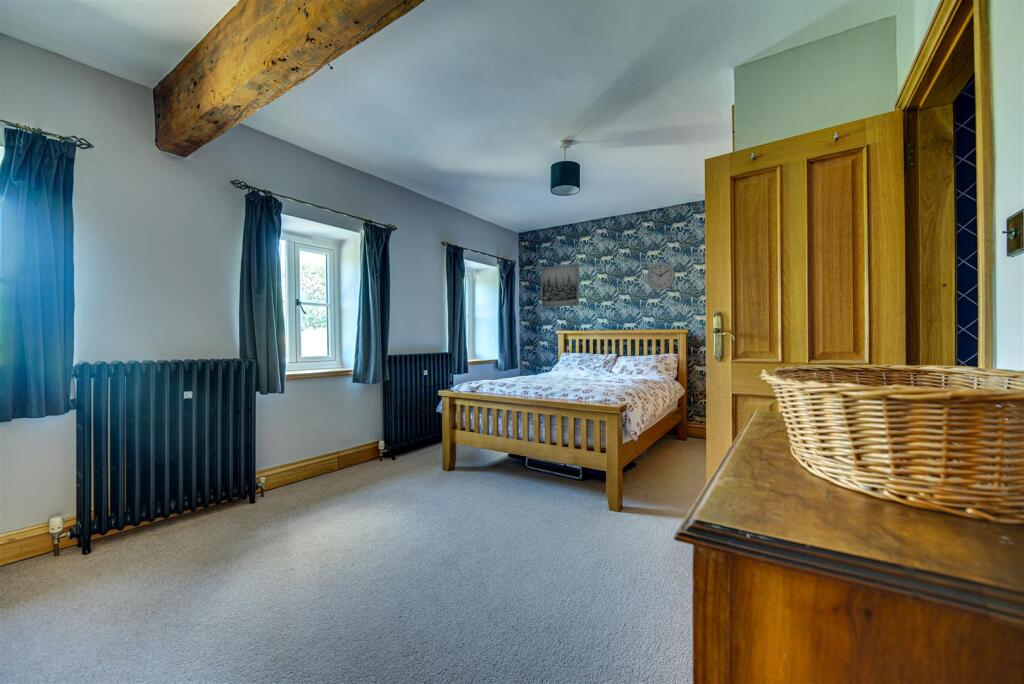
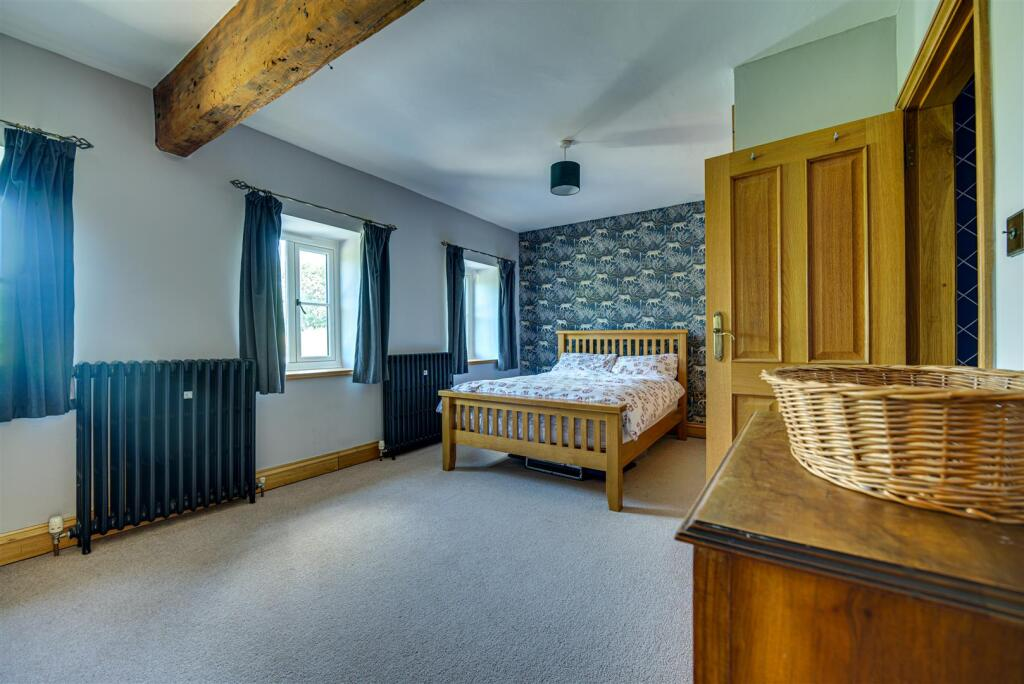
- wall clock (660, 276)
- wall art (559, 286)
